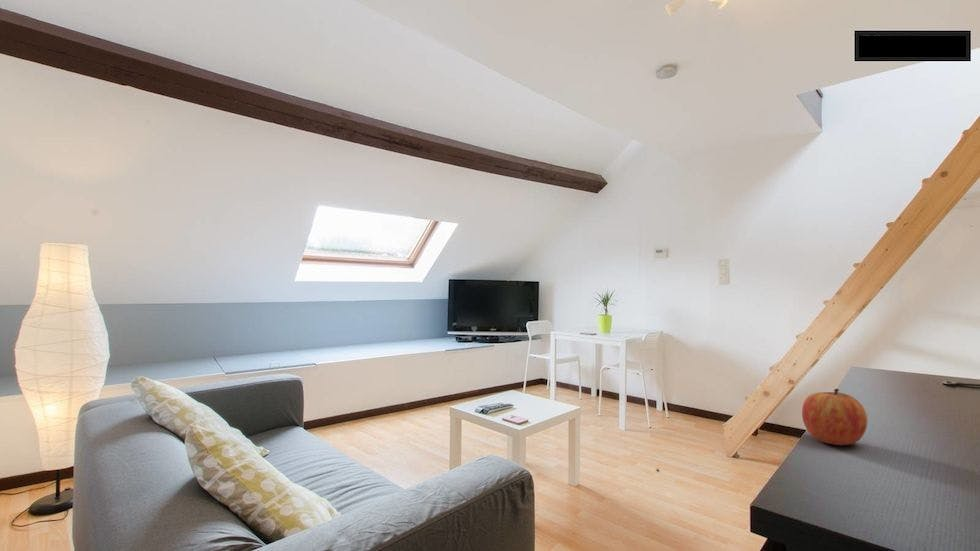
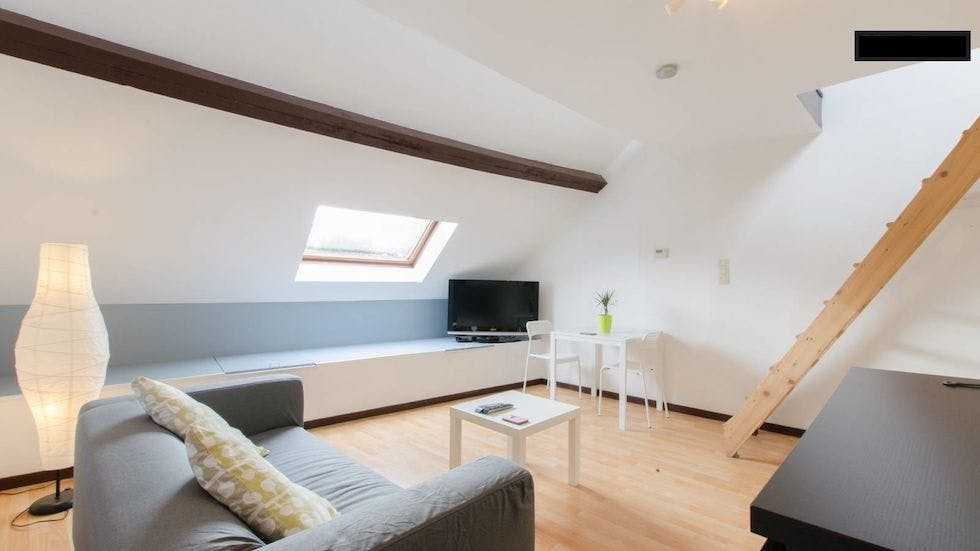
- apple (832, 414)
